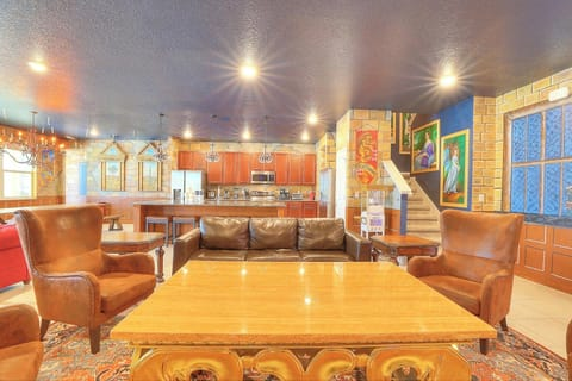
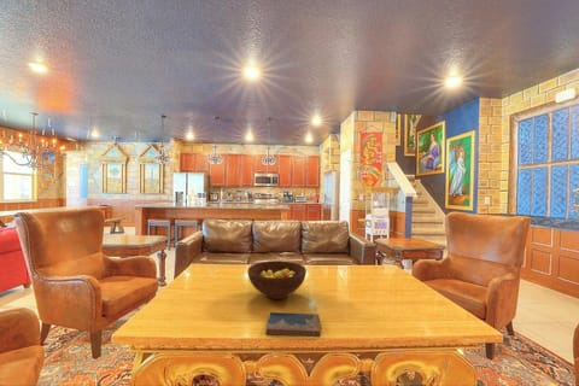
+ fruit bowl (276, 281)
+ hardcover book (293, 323)
